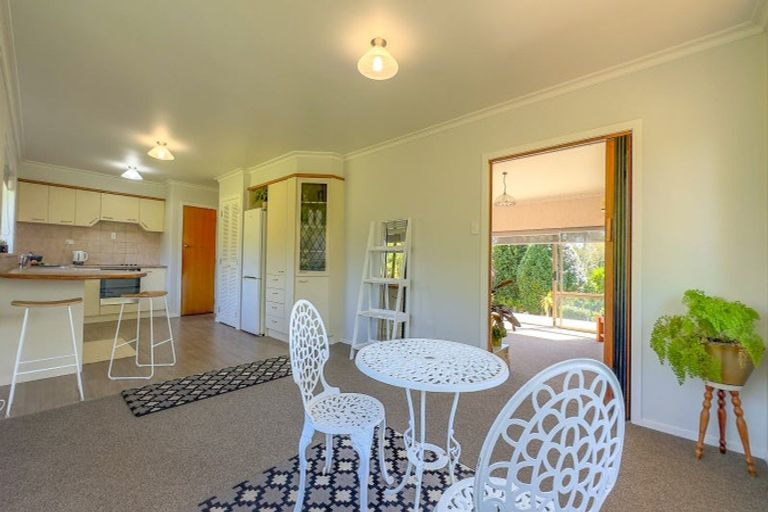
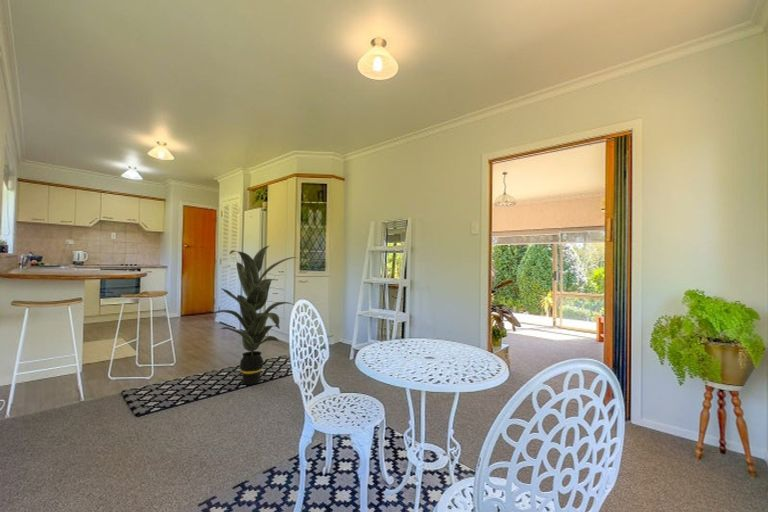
+ indoor plant (259, 313)
